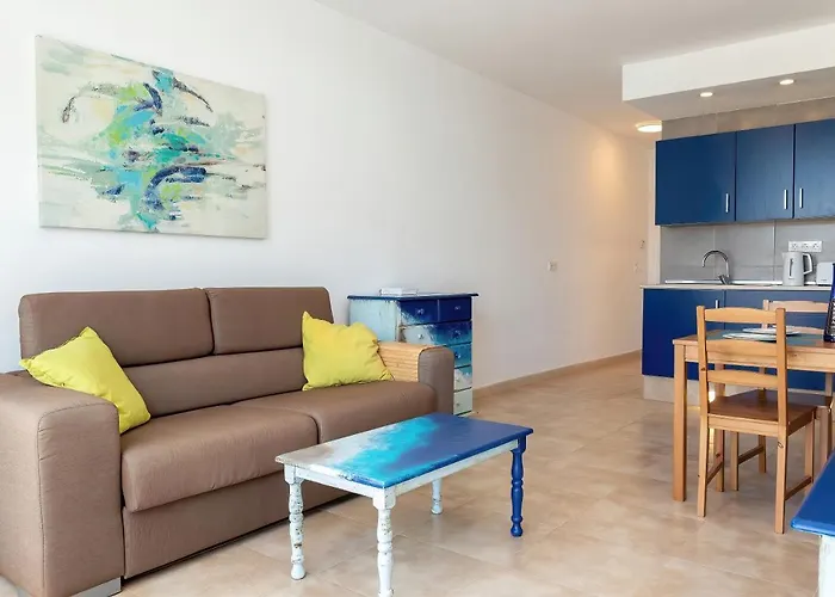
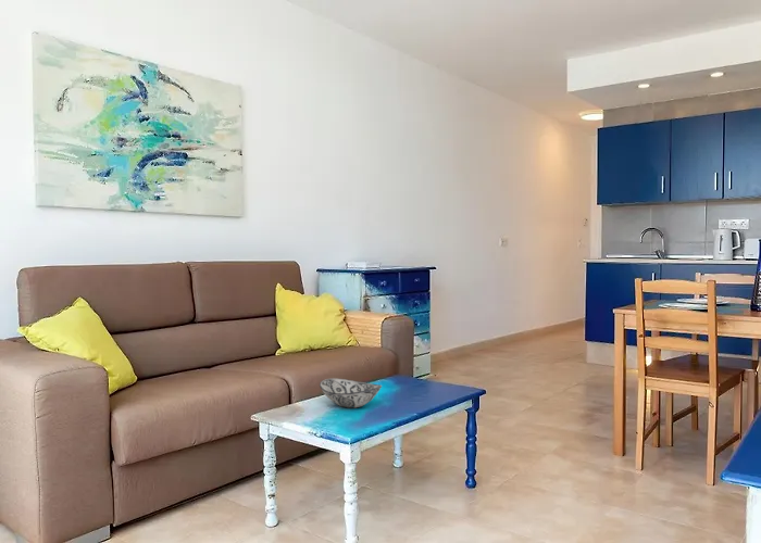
+ decorative bowl (350, 394)
